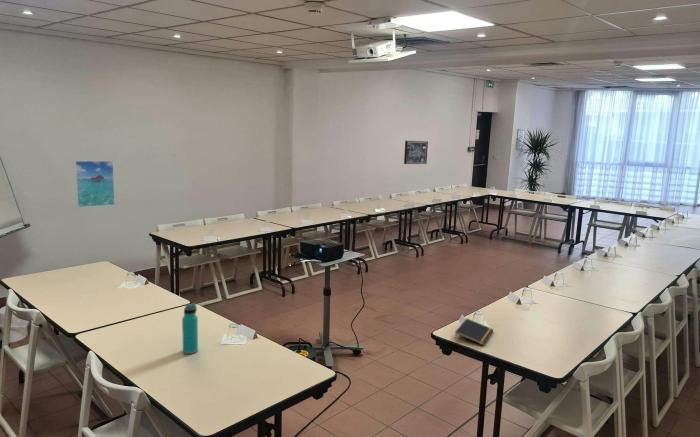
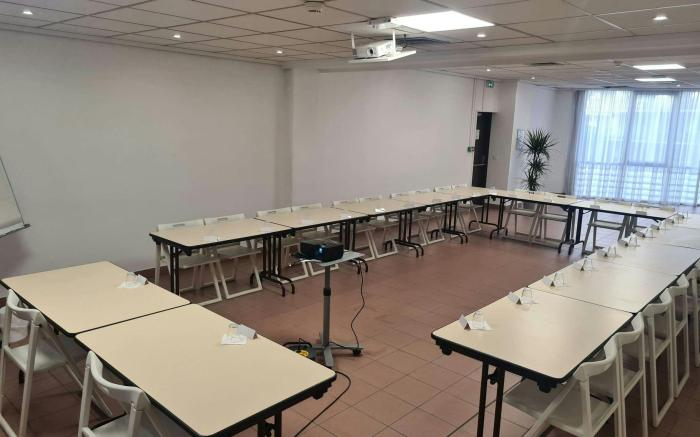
- notepad (474, 331)
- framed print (95, 183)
- water bottle (190, 327)
- wall art (416, 152)
